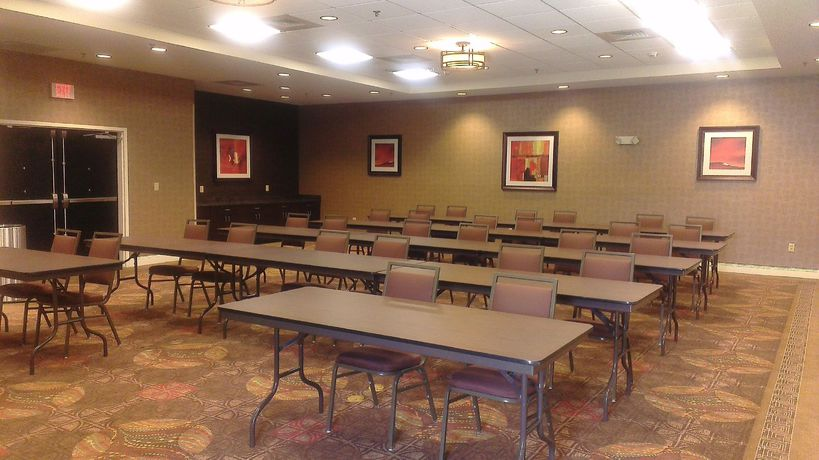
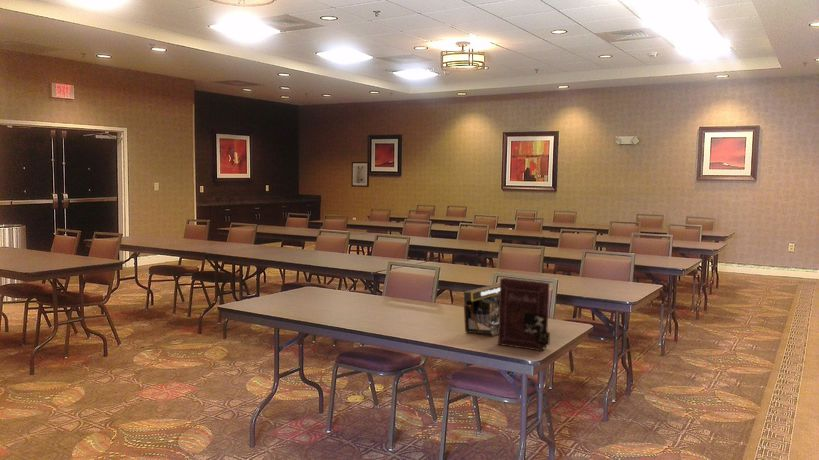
+ wall art (360, 174)
+ book (524, 315)
+ desk organizer (498, 307)
